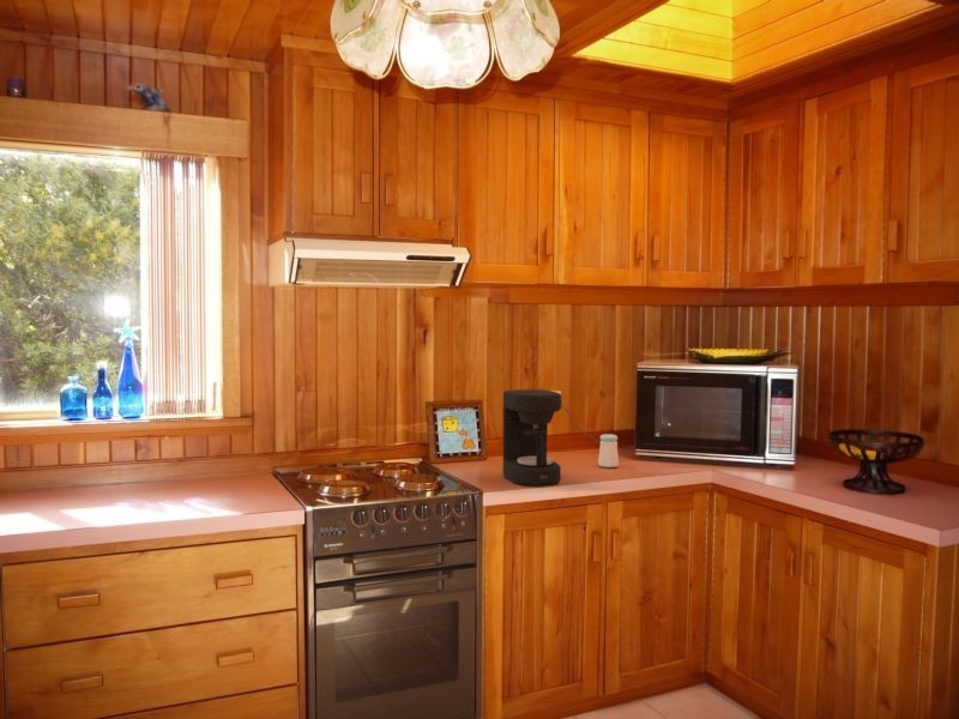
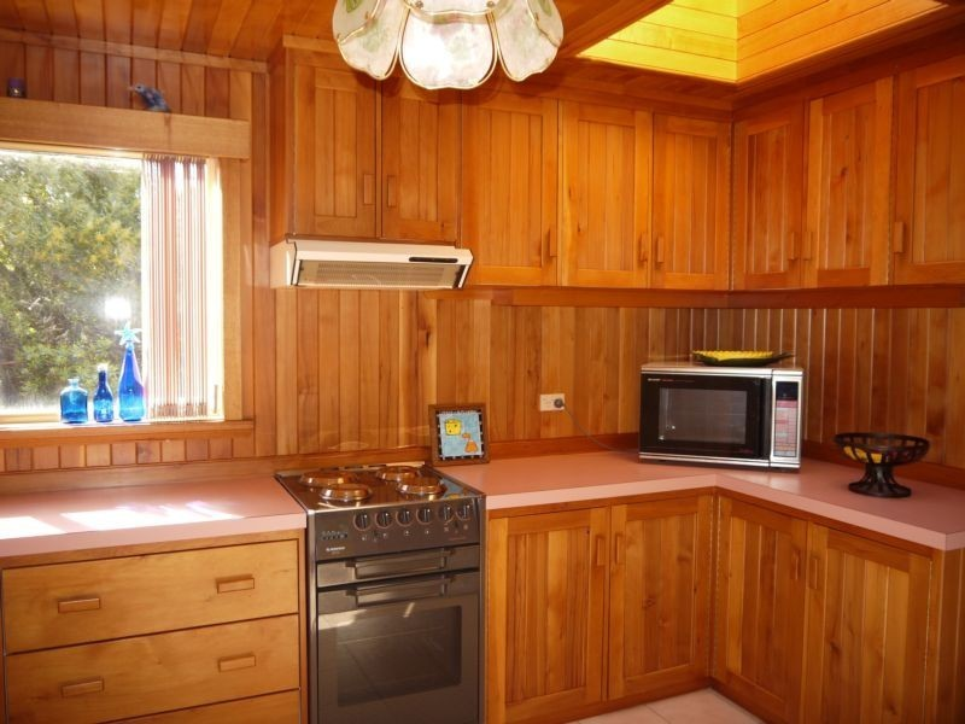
- coffee maker (532, 435)
- salt shaker (608, 449)
